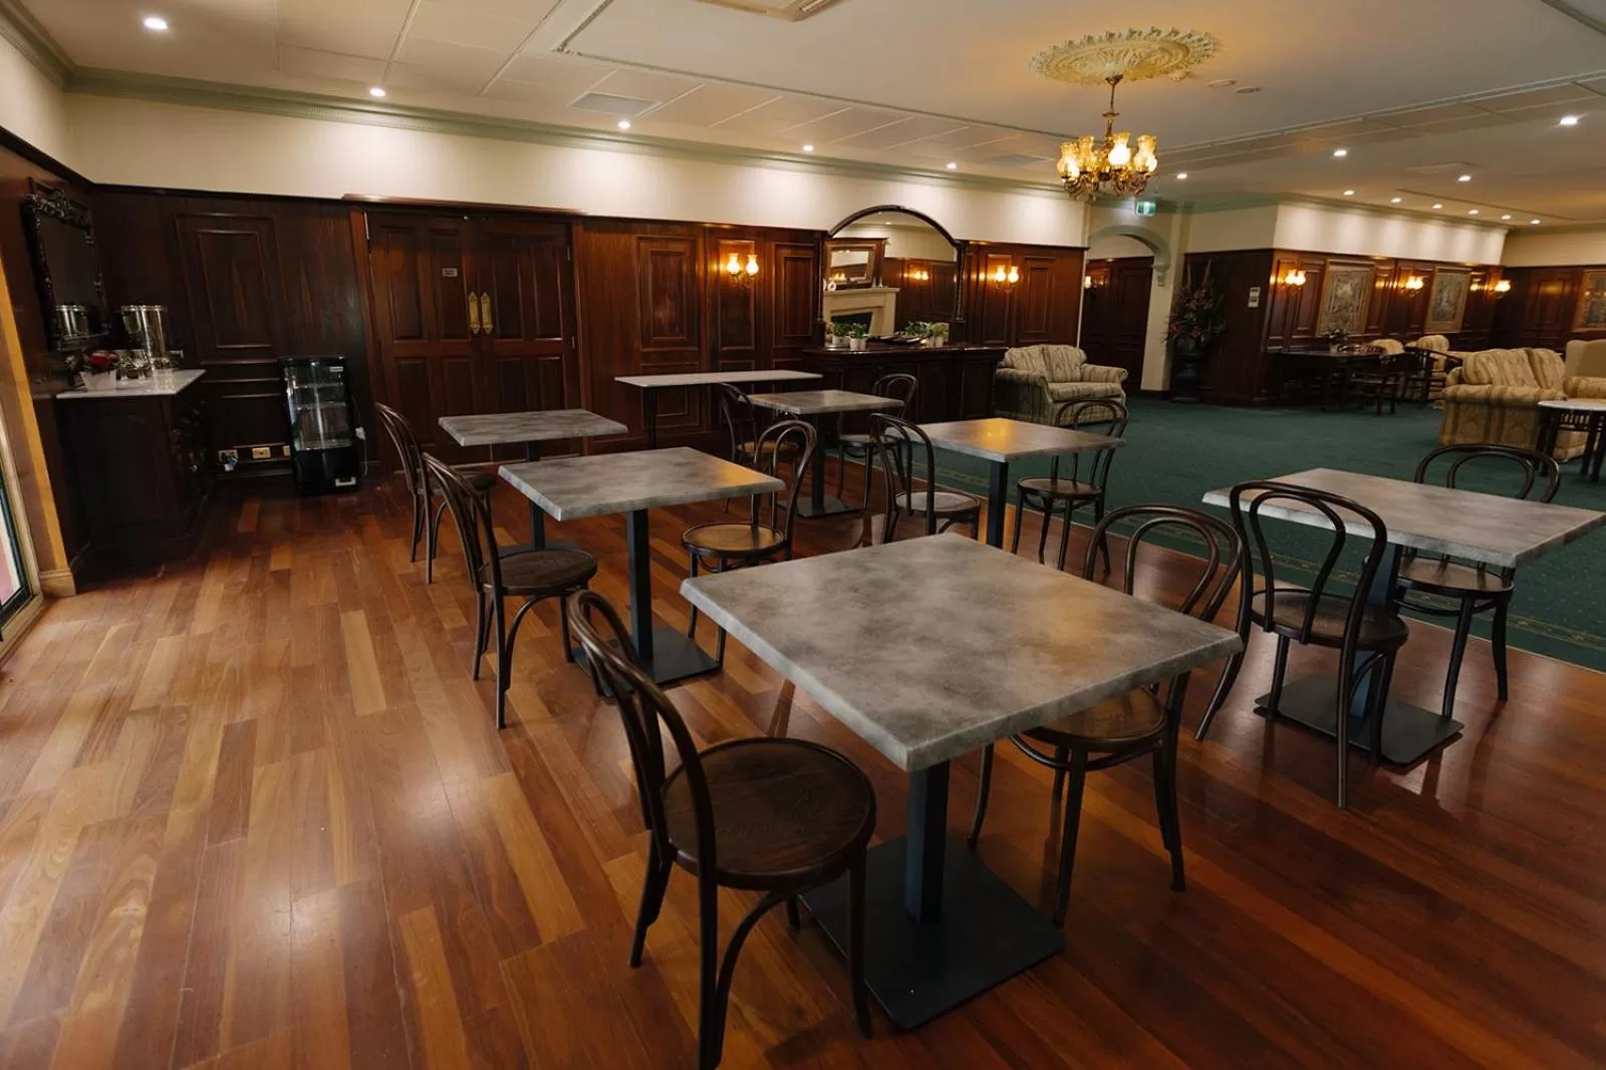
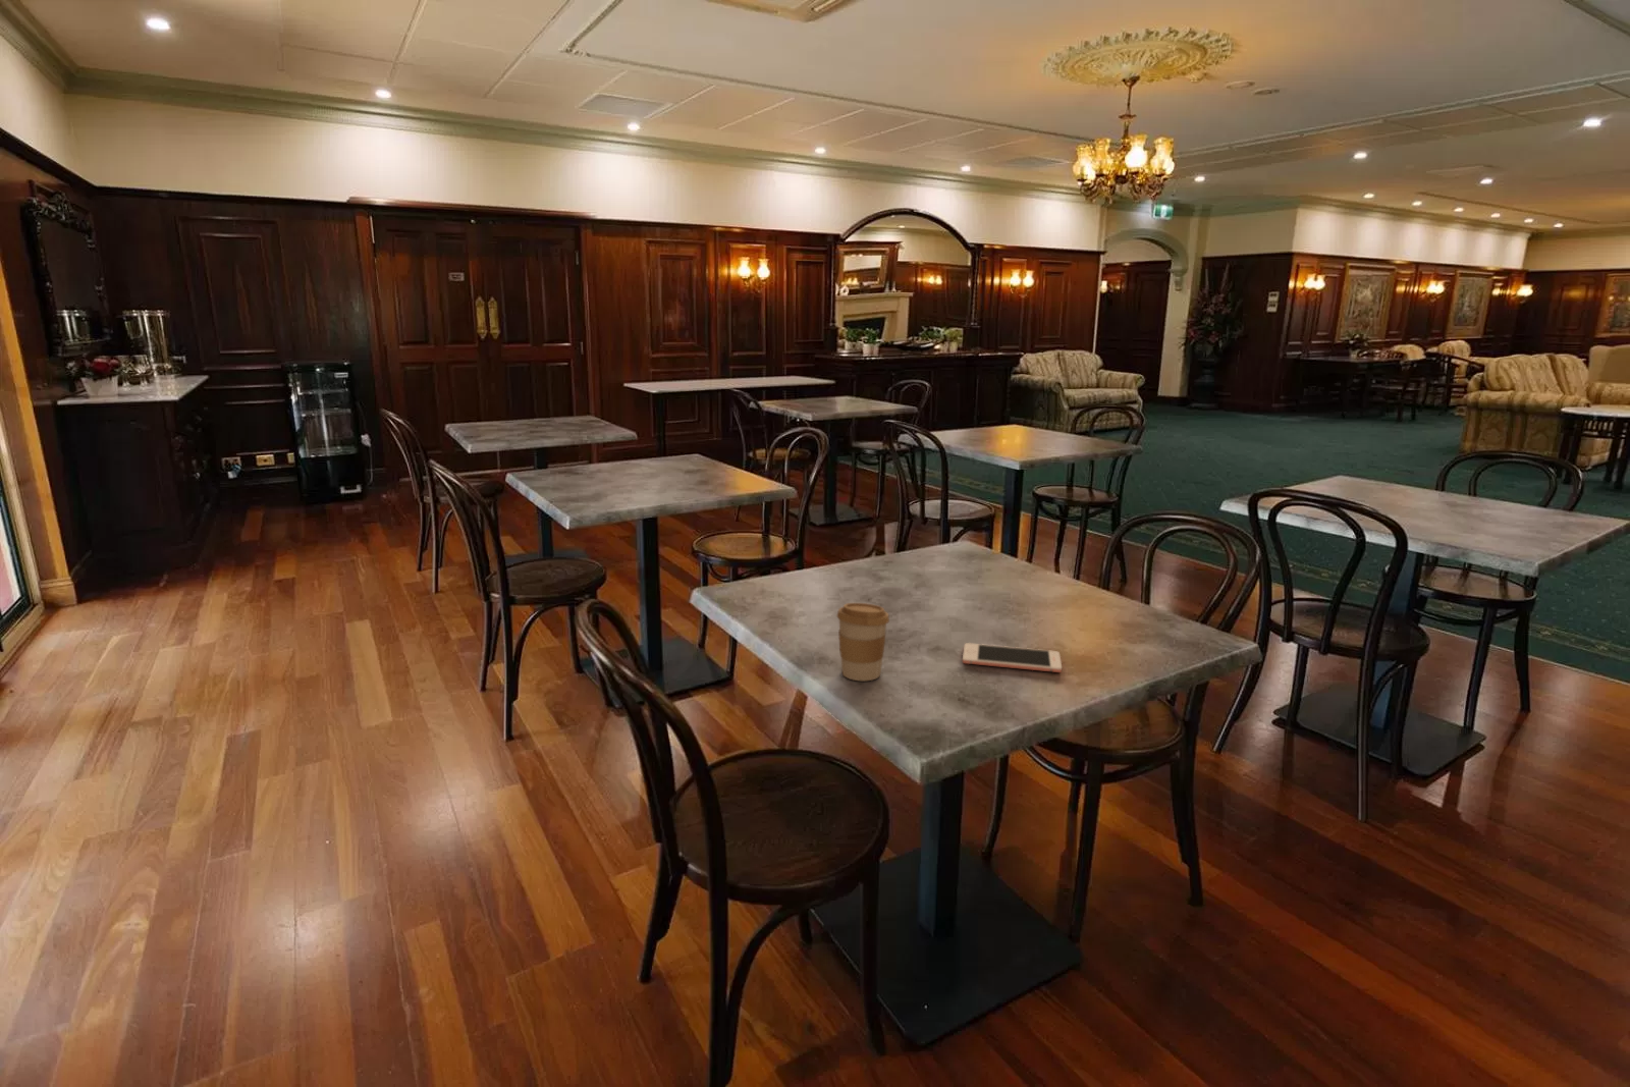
+ coffee cup (862, 639)
+ cell phone (1010, 658)
